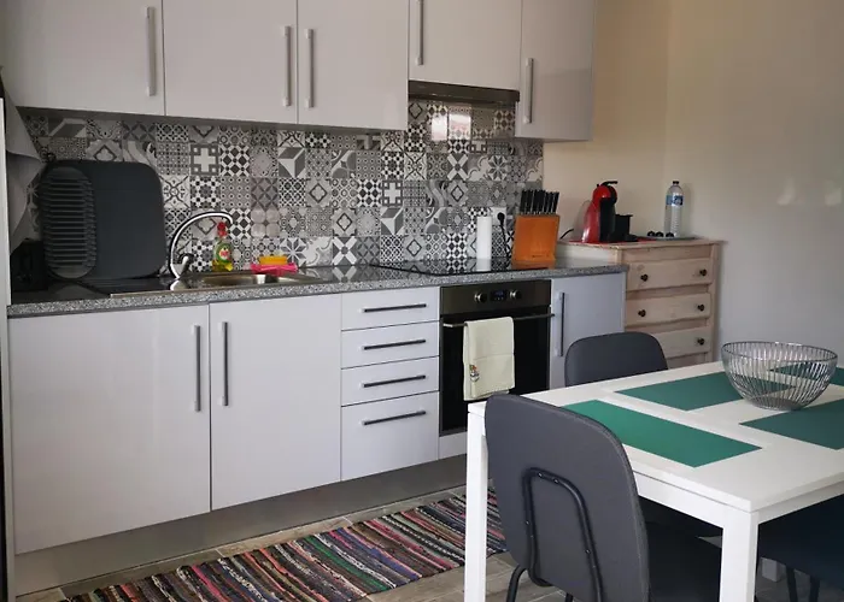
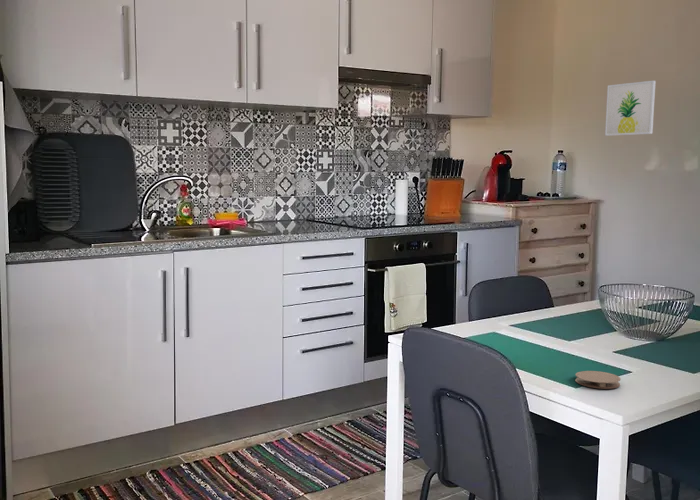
+ wall art (629, 109)
+ coaster (597, 379)
